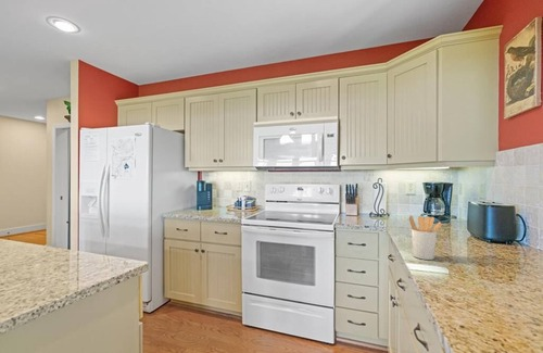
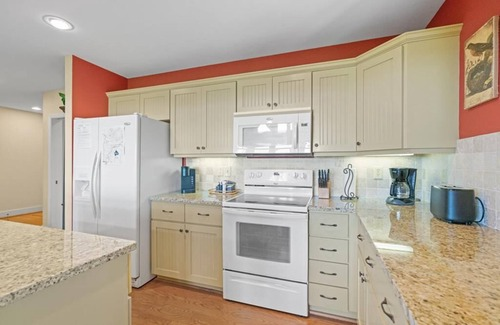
- utensil holder (424, 236)
